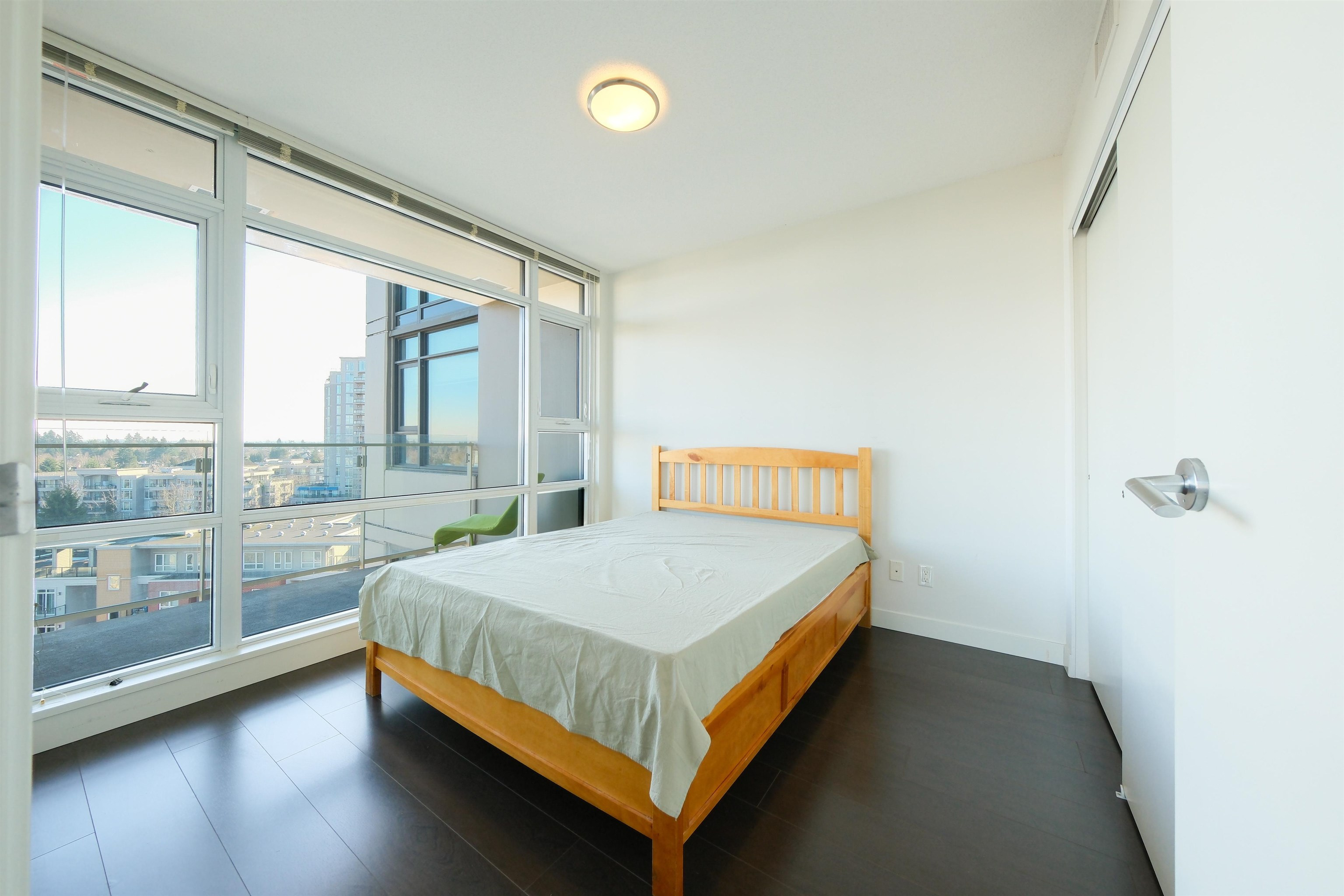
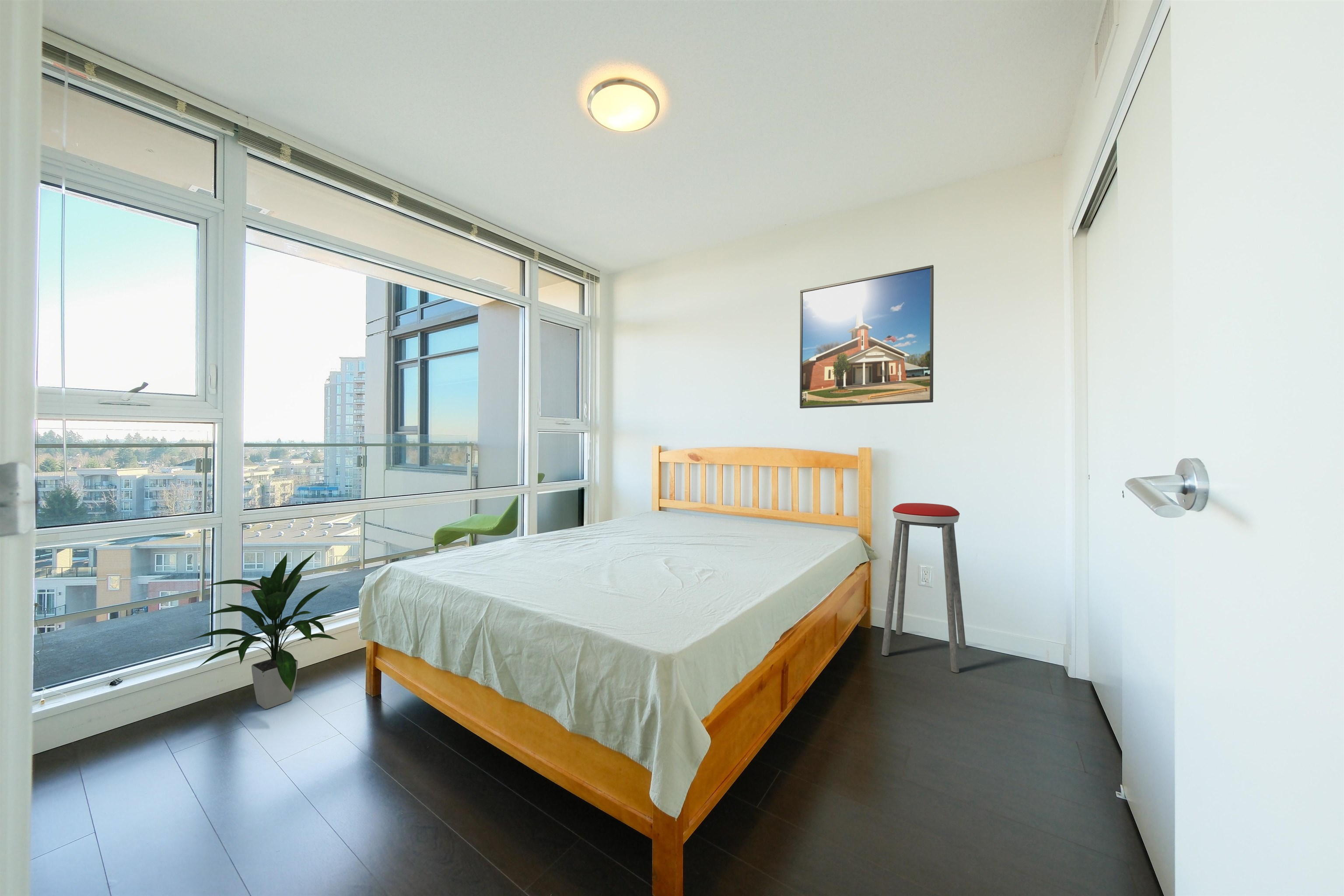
+ indoor plant (273, 630)
+ music stool (906, 578)
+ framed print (861, 342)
